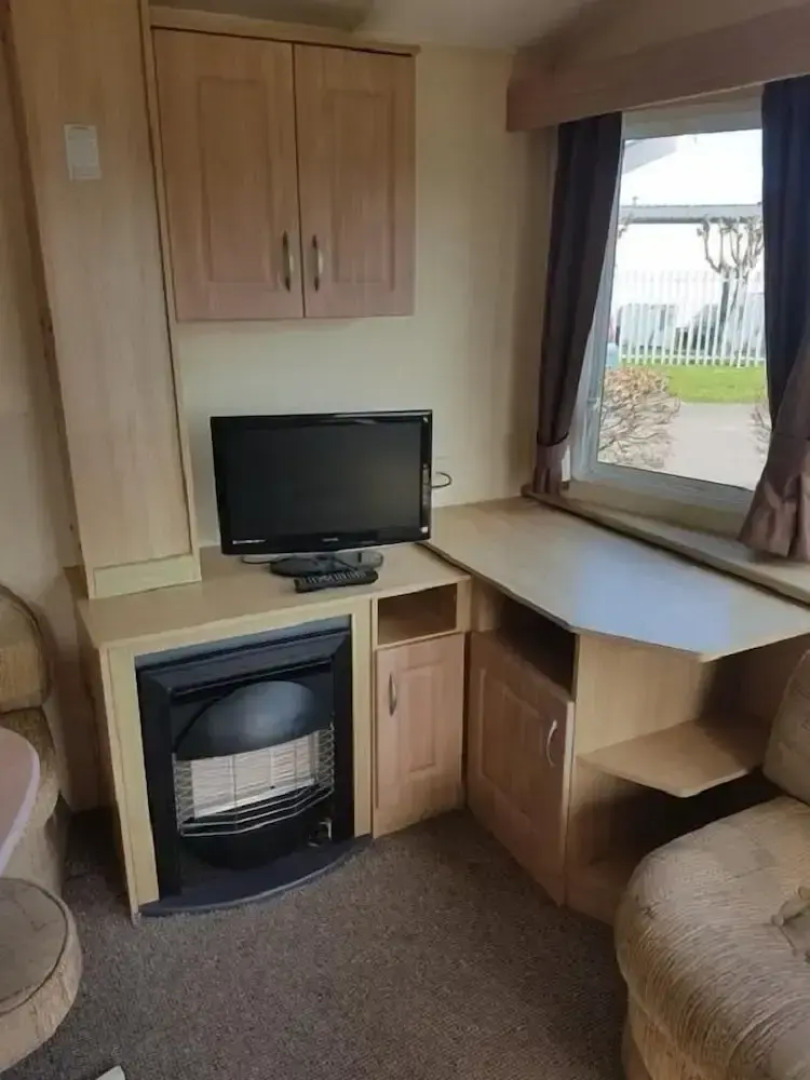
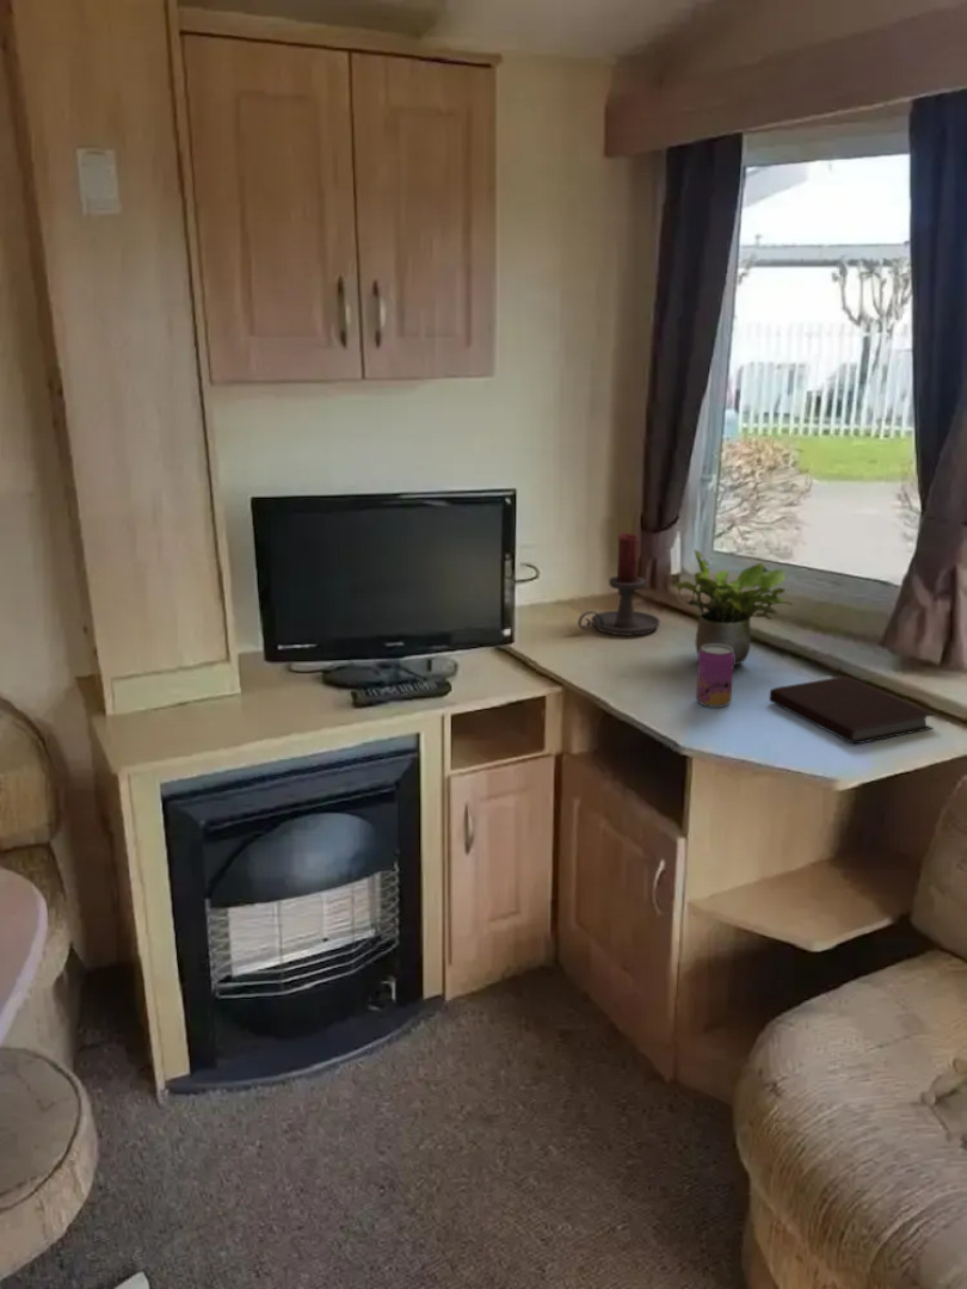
+ beer can (715, 676)
+ notebook (849, 708)
+ candle holder (618, 582)
+ potted plant (731, 610)
